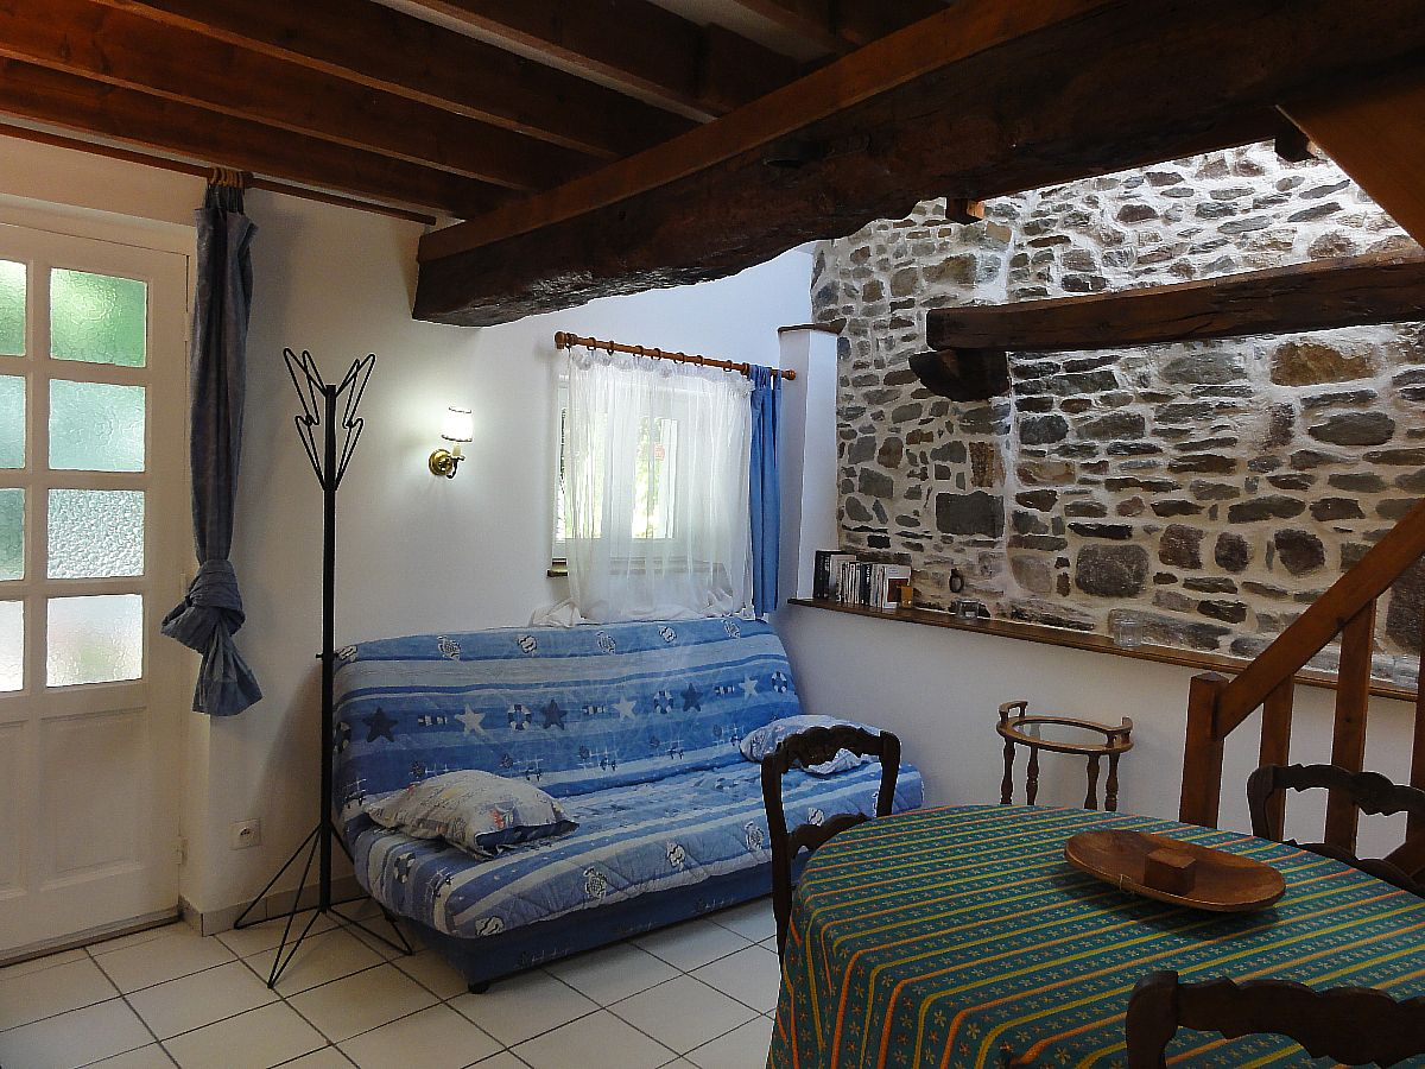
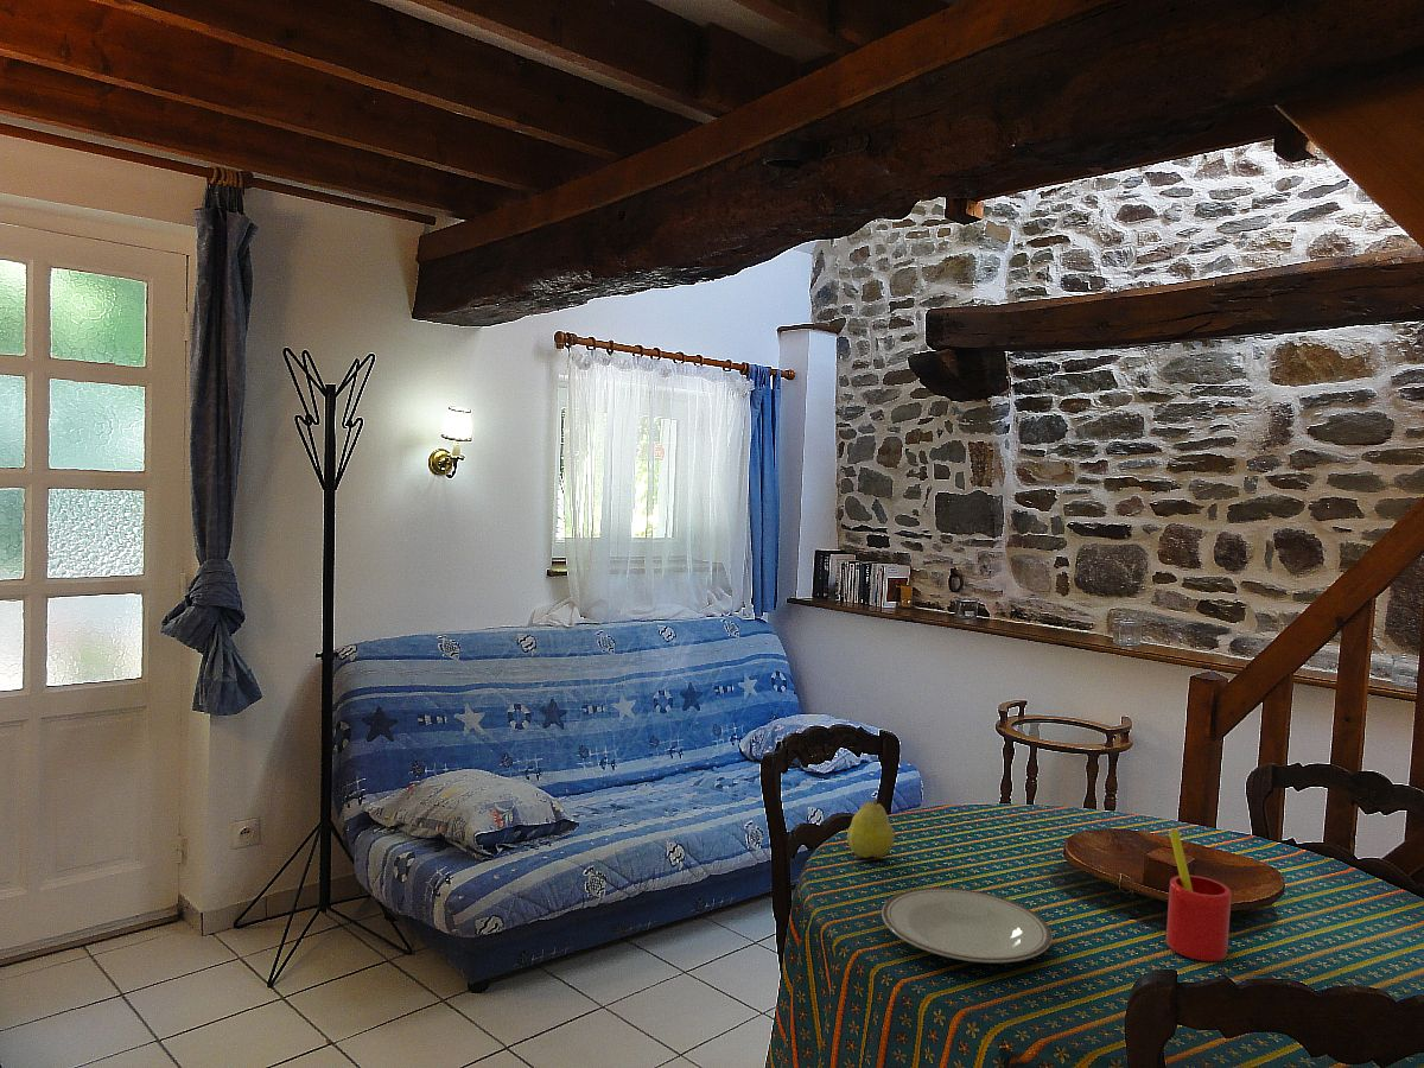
+ fruit (870, 827)
+ plate (965, 930)
+ straw (1194, 891)
